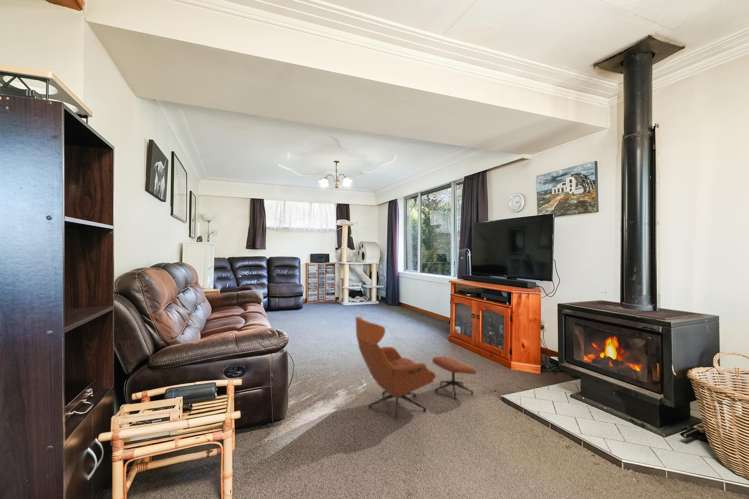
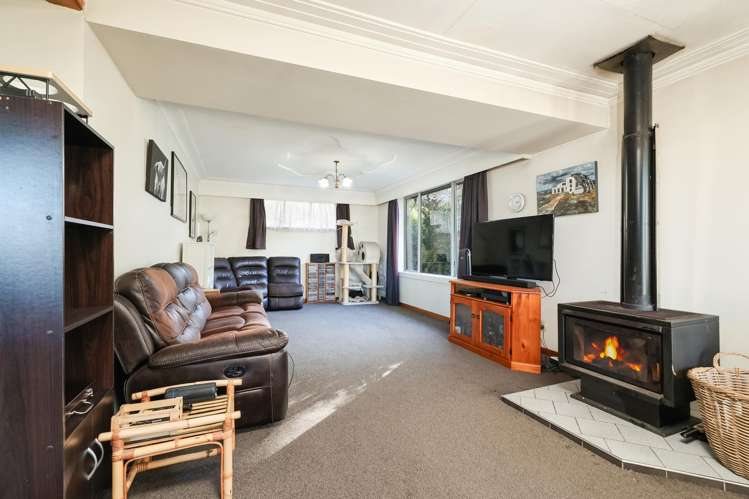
- lounge chair (419, 363)
